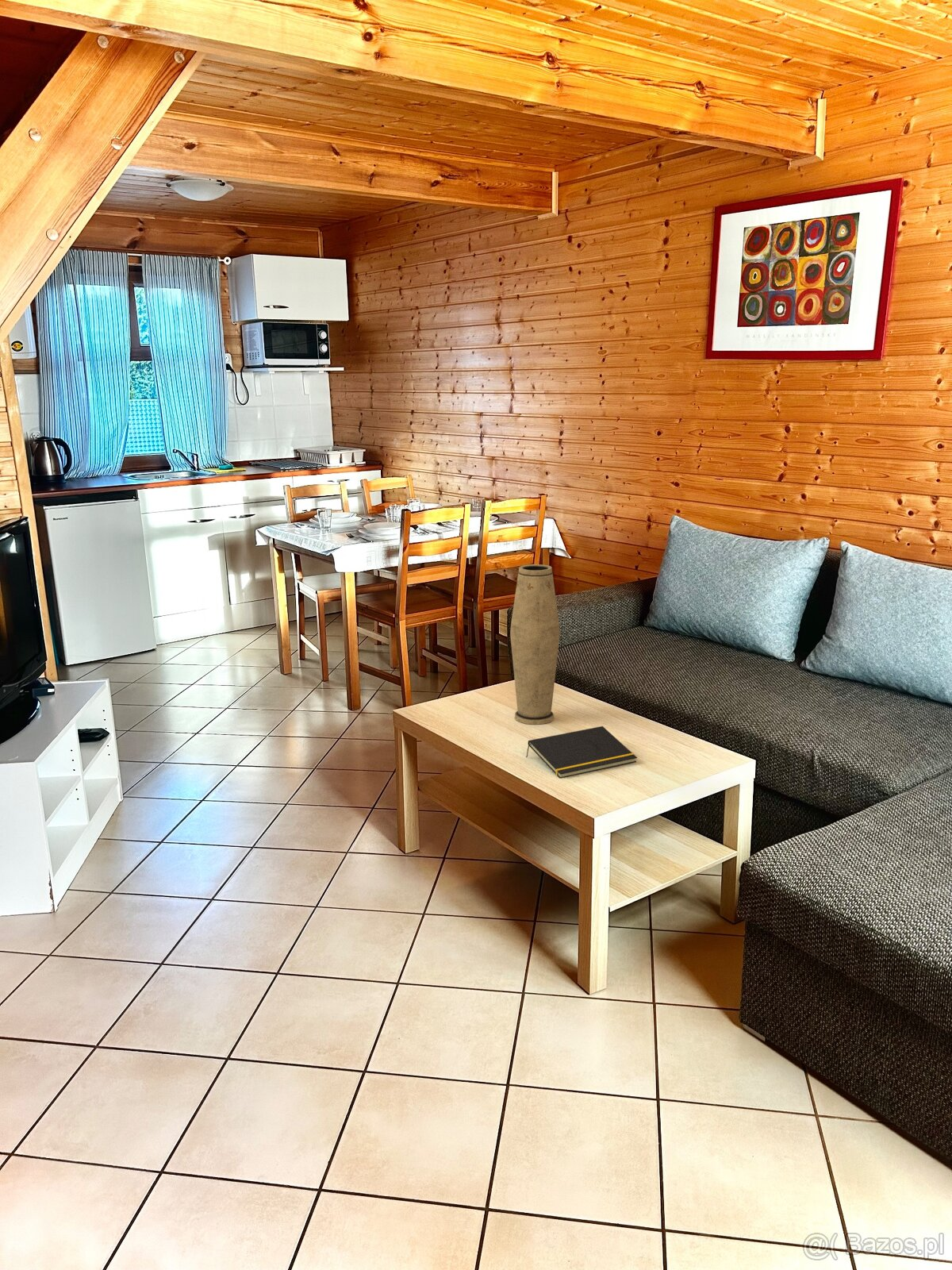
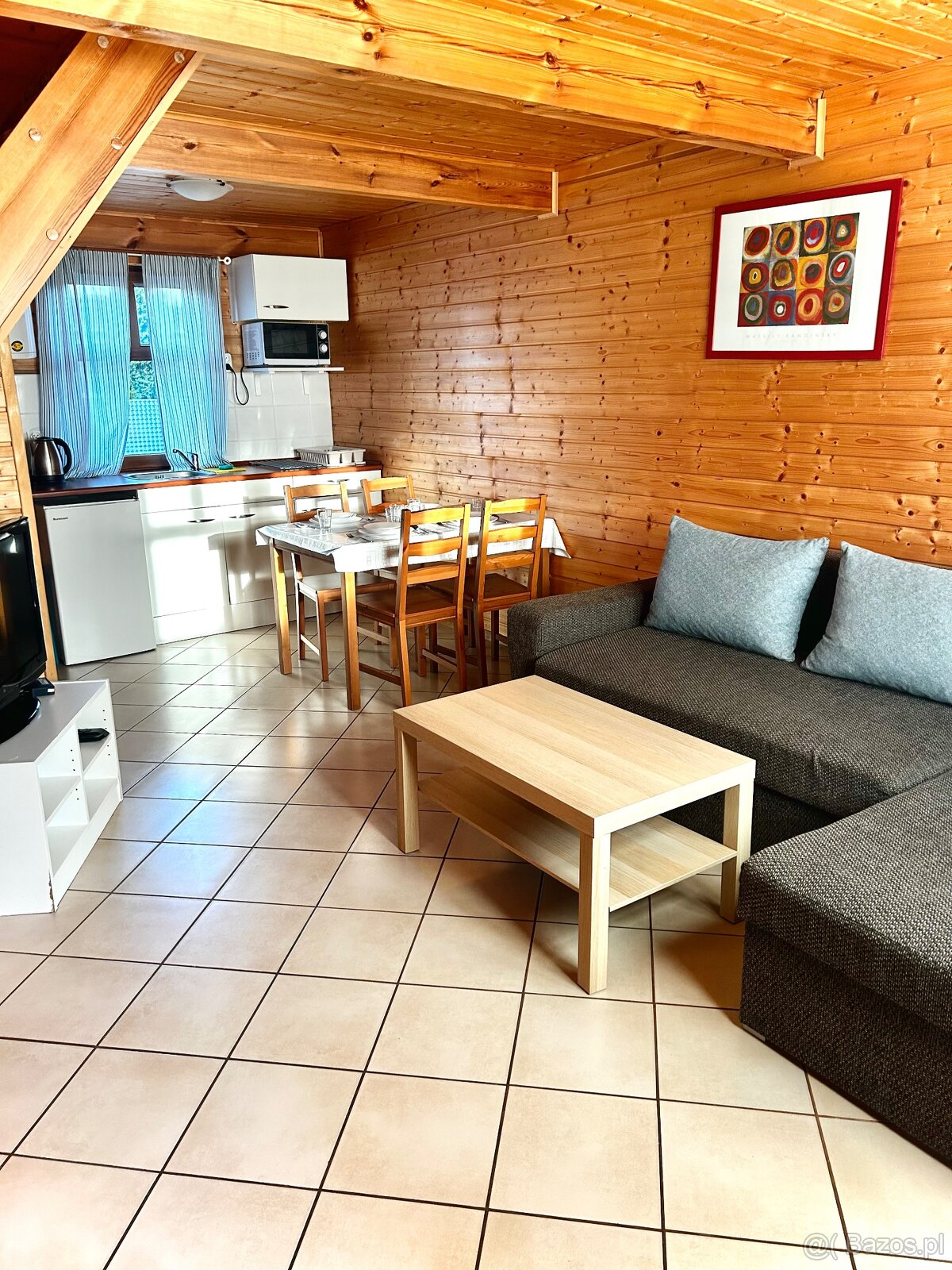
- vase (535, 644)
- notepad (582, 751)
